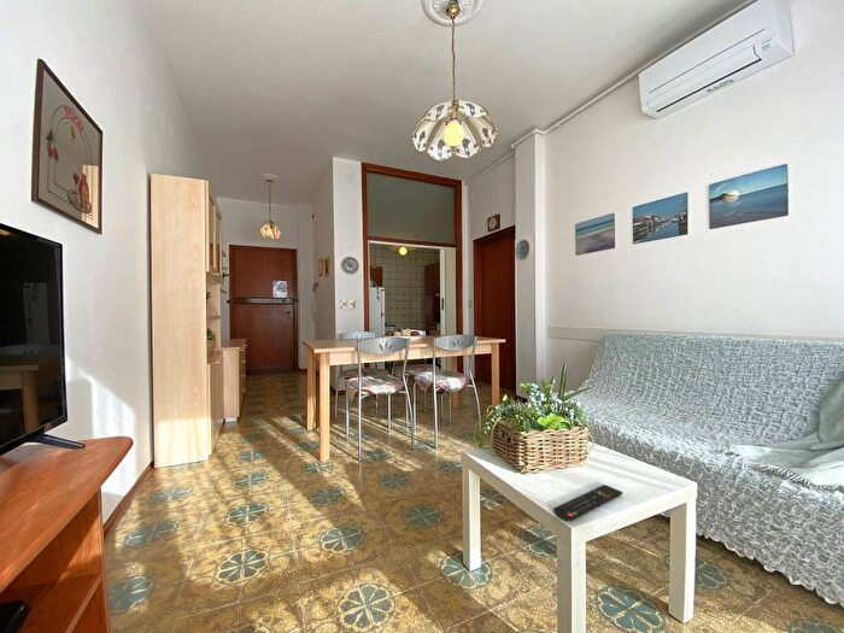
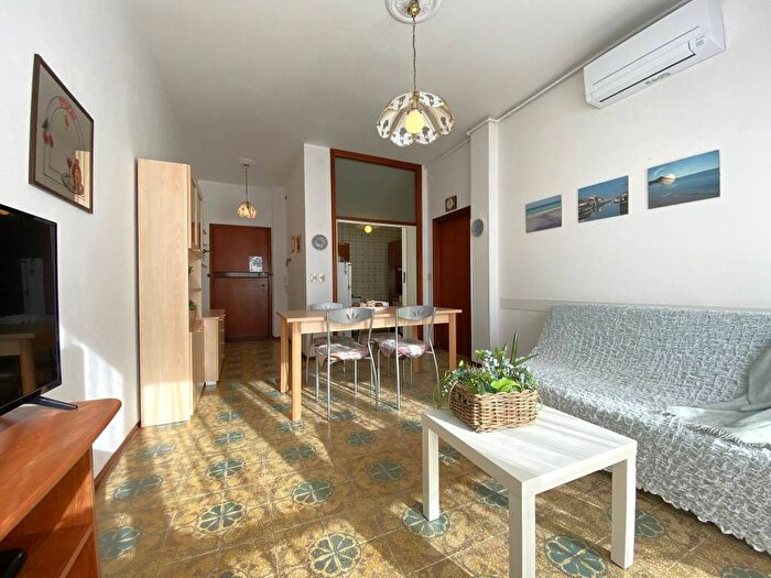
- remote control (588, 502)
